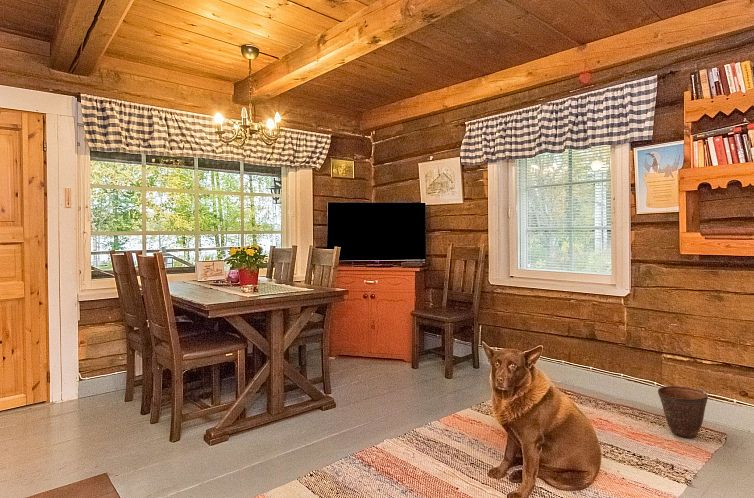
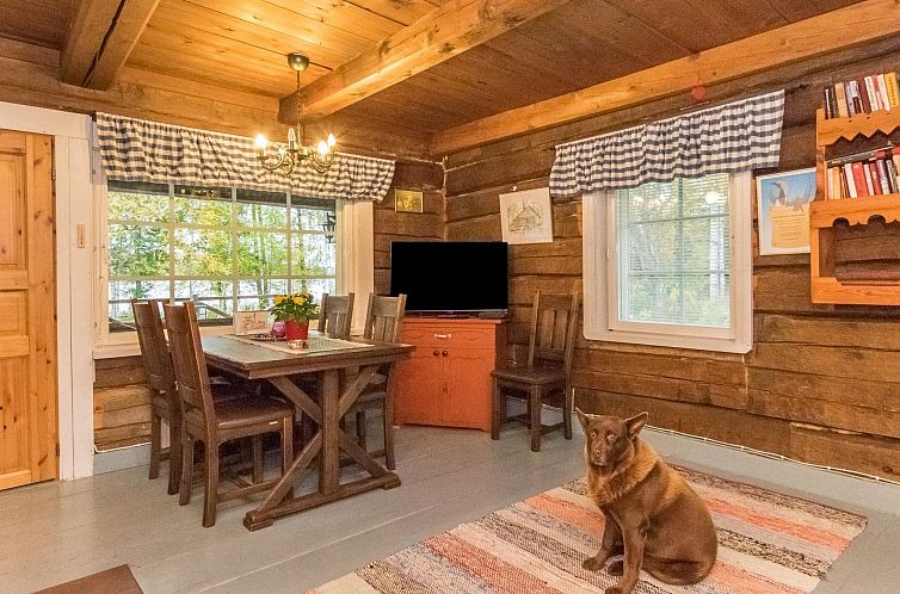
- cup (682, 412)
